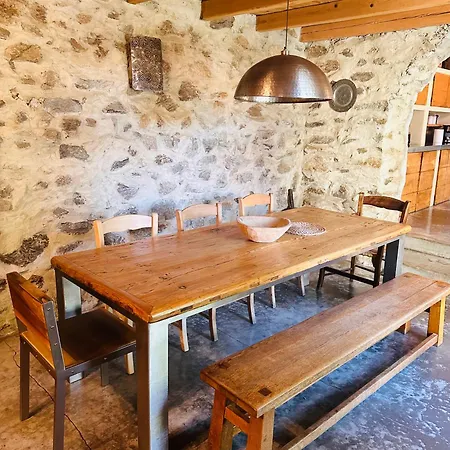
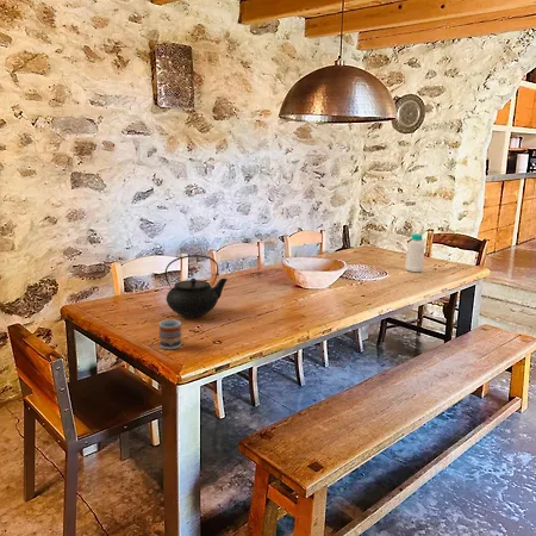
+ cup (168, 332)
+ bottle (415, 253)
+ teapot (197, 283)
